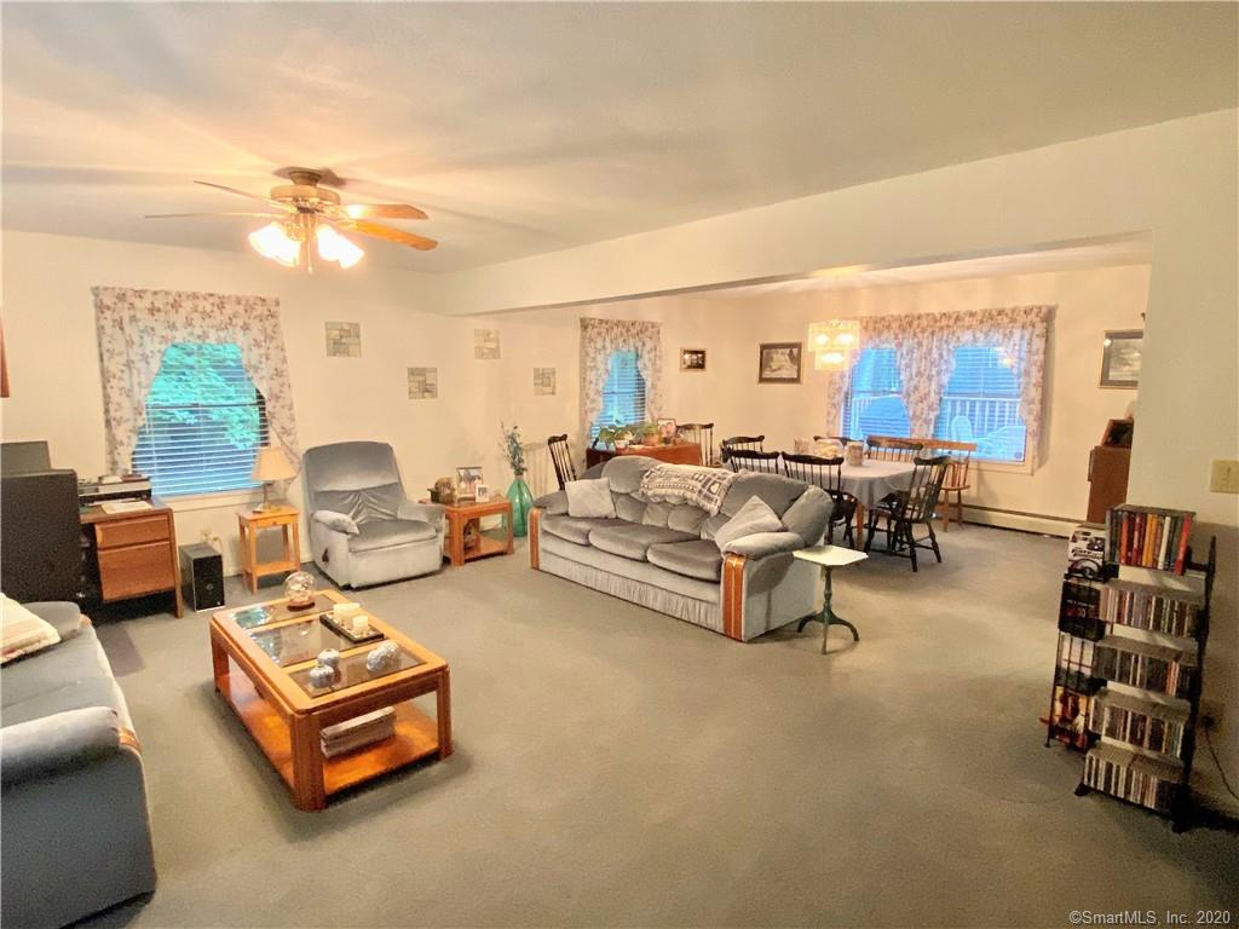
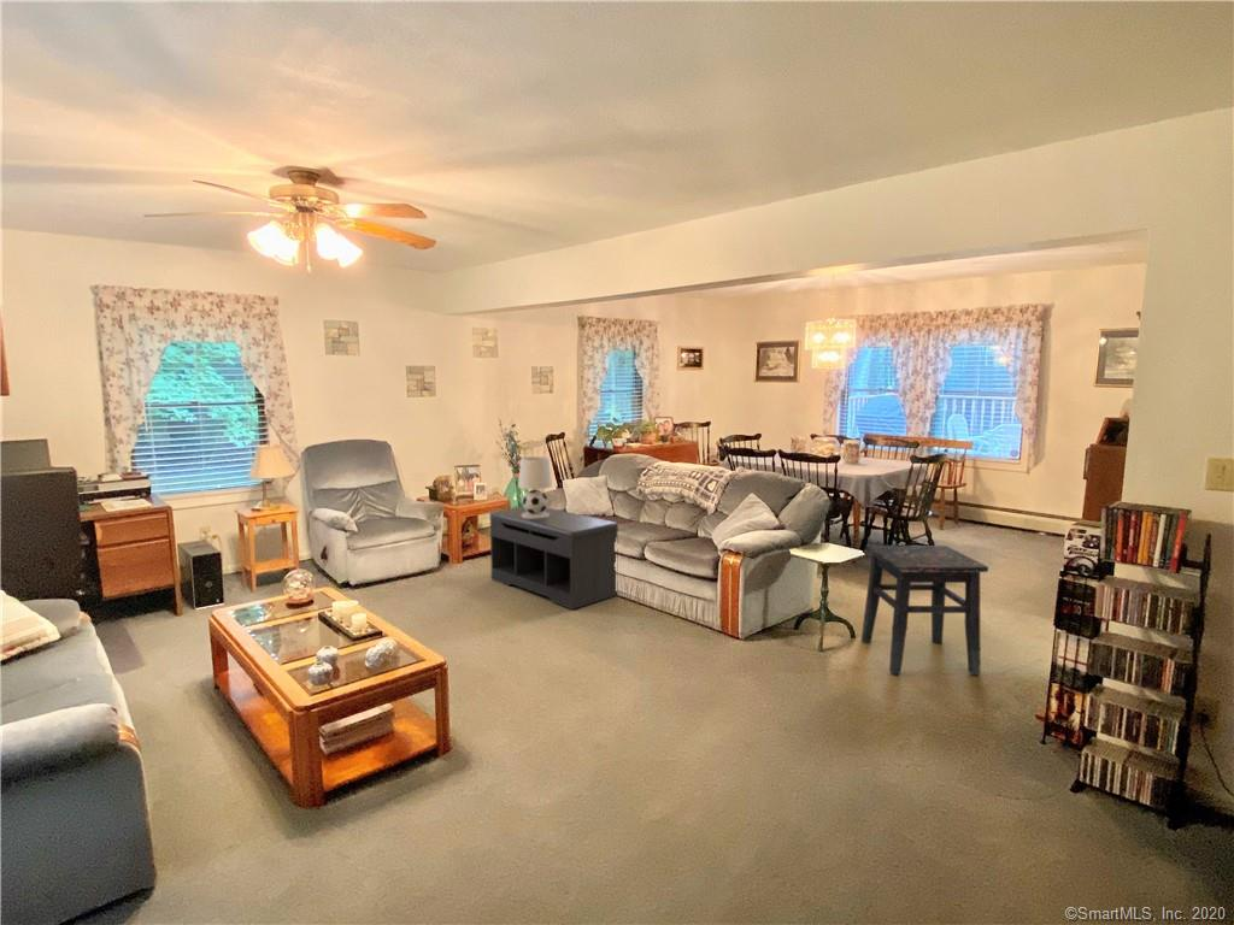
+ table lamp (535, 487)
+ side table (919, 606)
+ bench (551, 552)
